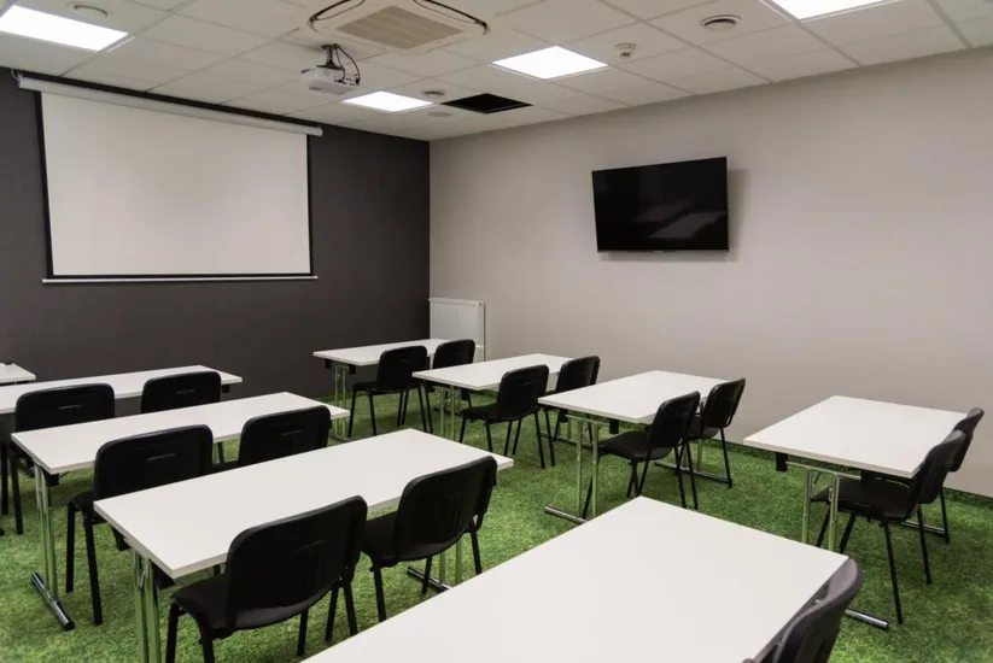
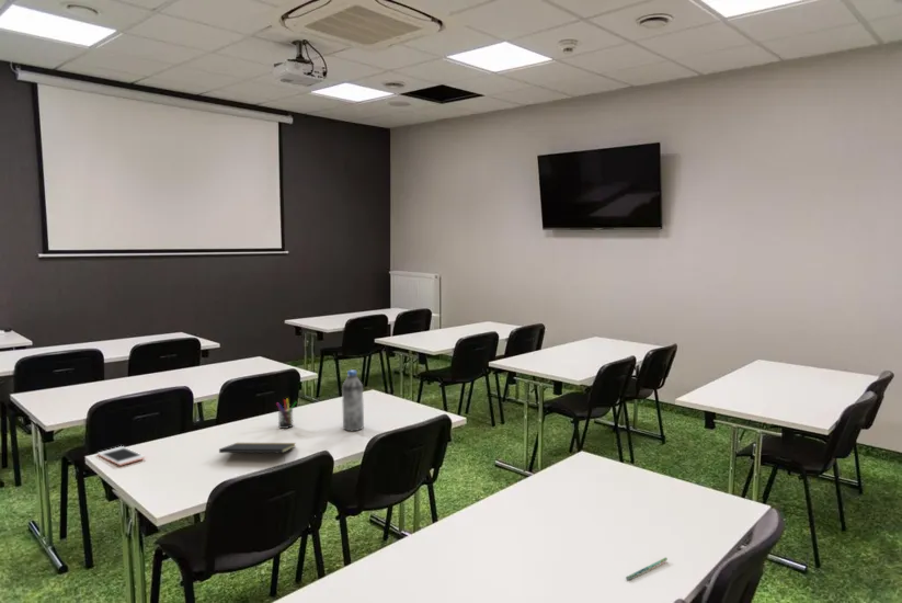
+ notepad (259, 447)
+ water bottle (352, 399)
+ cell phone (121, 455)
+ pen (647, 568)
+ pen holder (287, 411)
